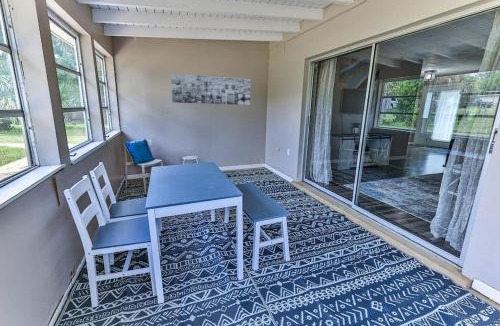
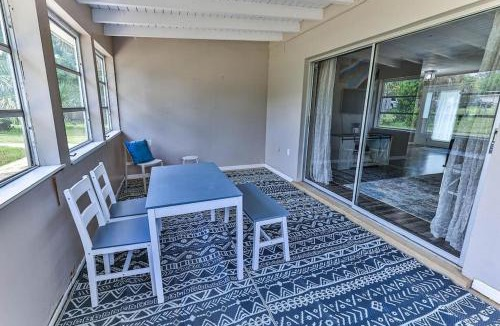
- wall art (212, 90)
